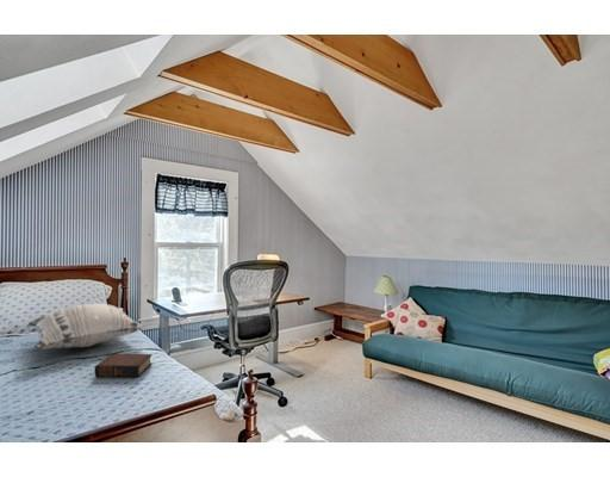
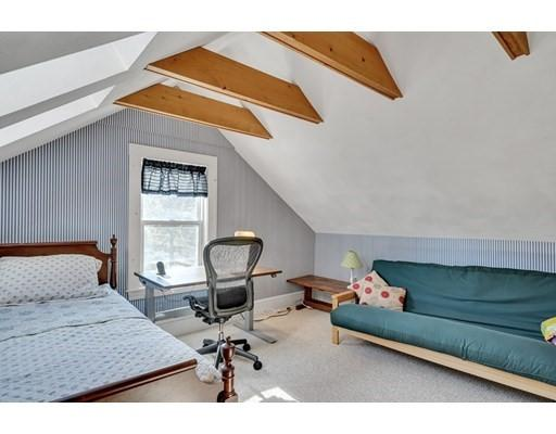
- decorative pillow (86, 324)
- book (124, 365)
